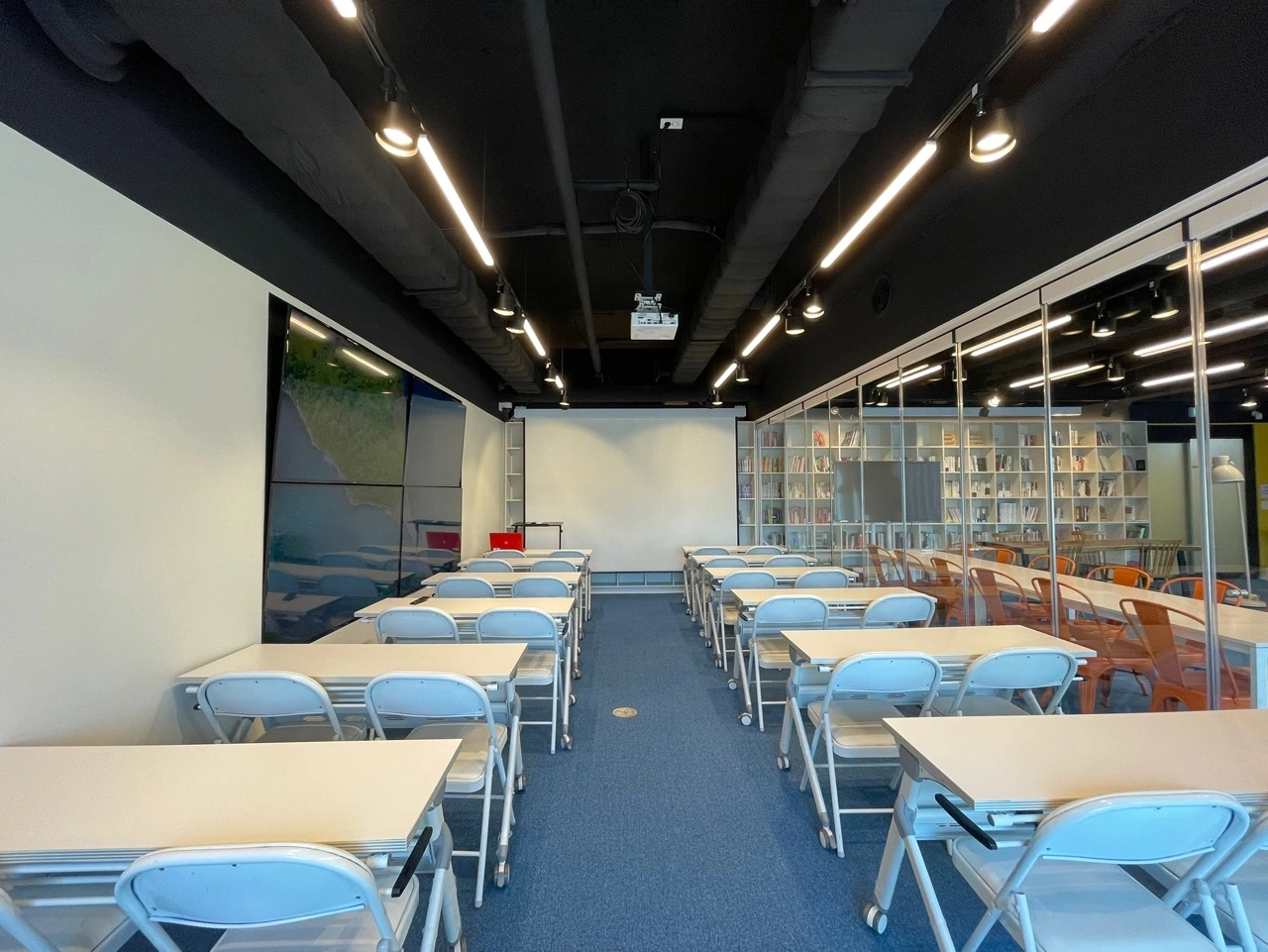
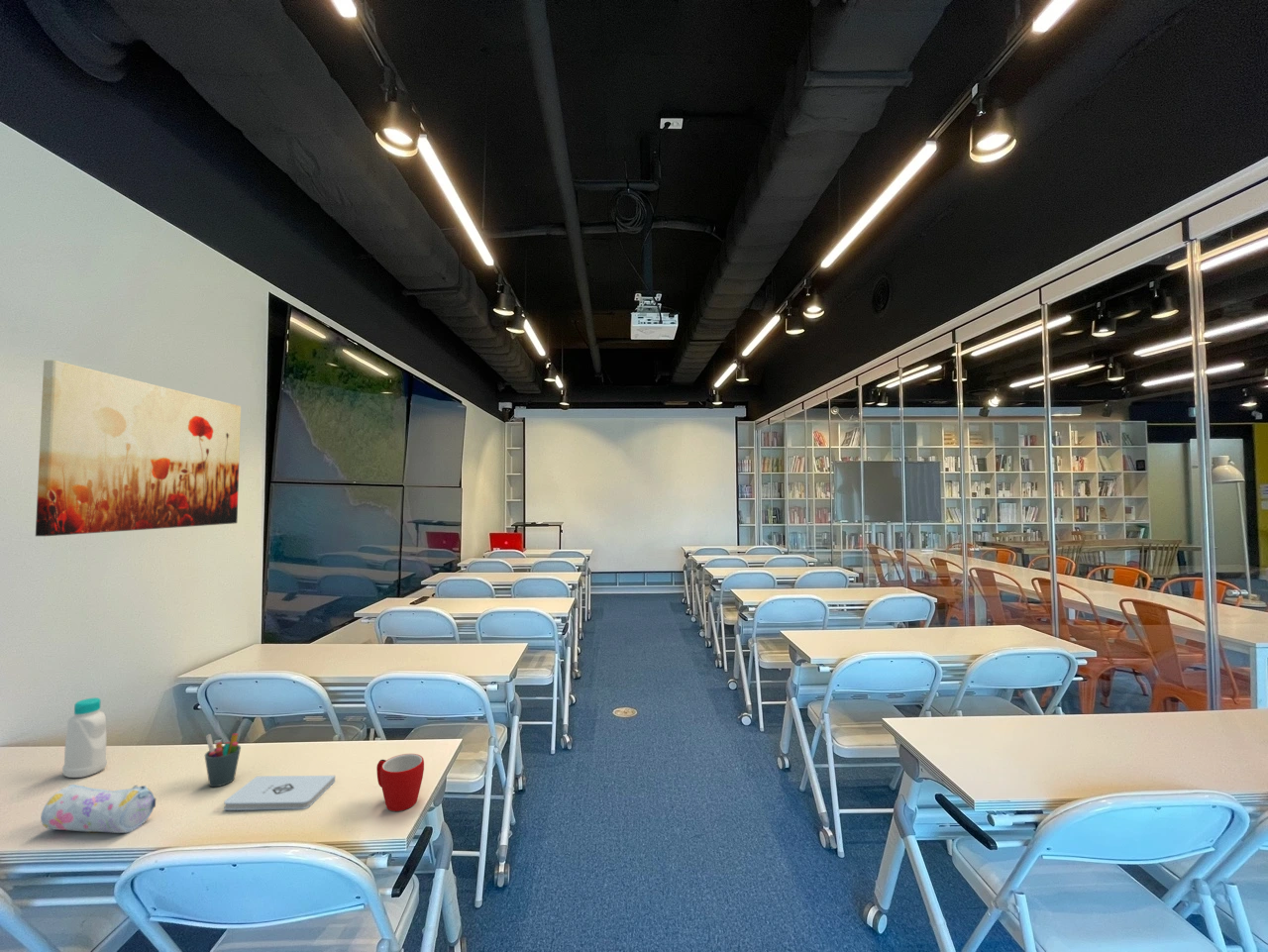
+ pen holder (223, 758)
+ wall art (159, 458)
+ mug (396, 782)
+ pencil case (99, 807)
+ bottle (86, 736)
+ notepad (280, 792)
